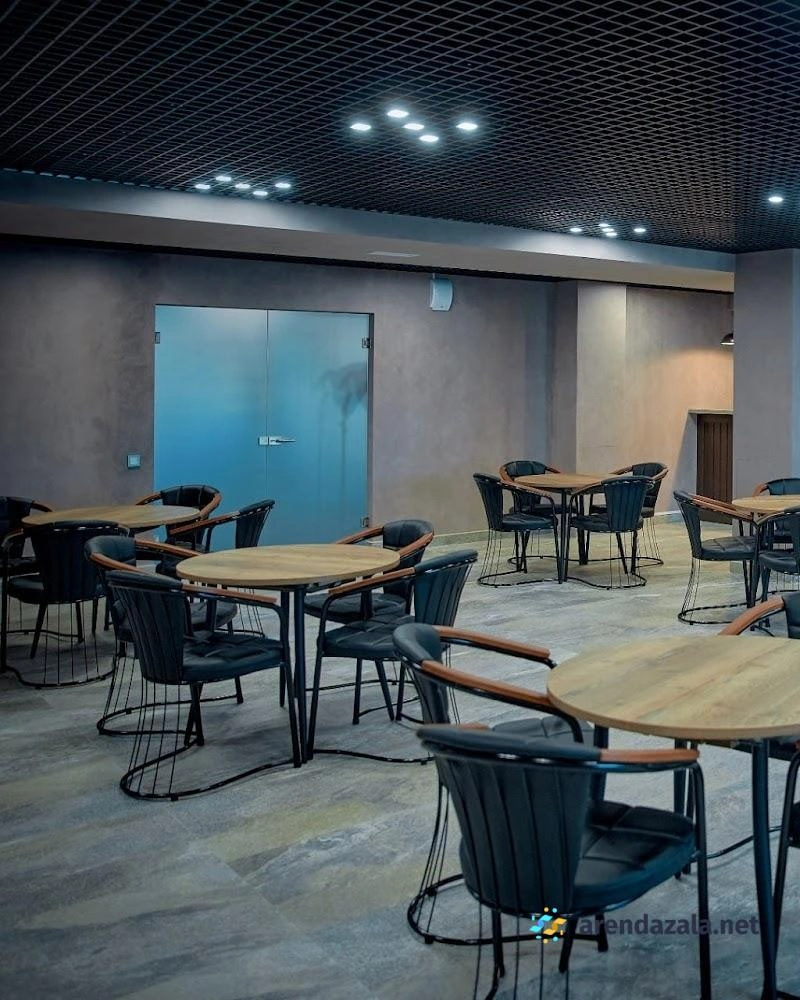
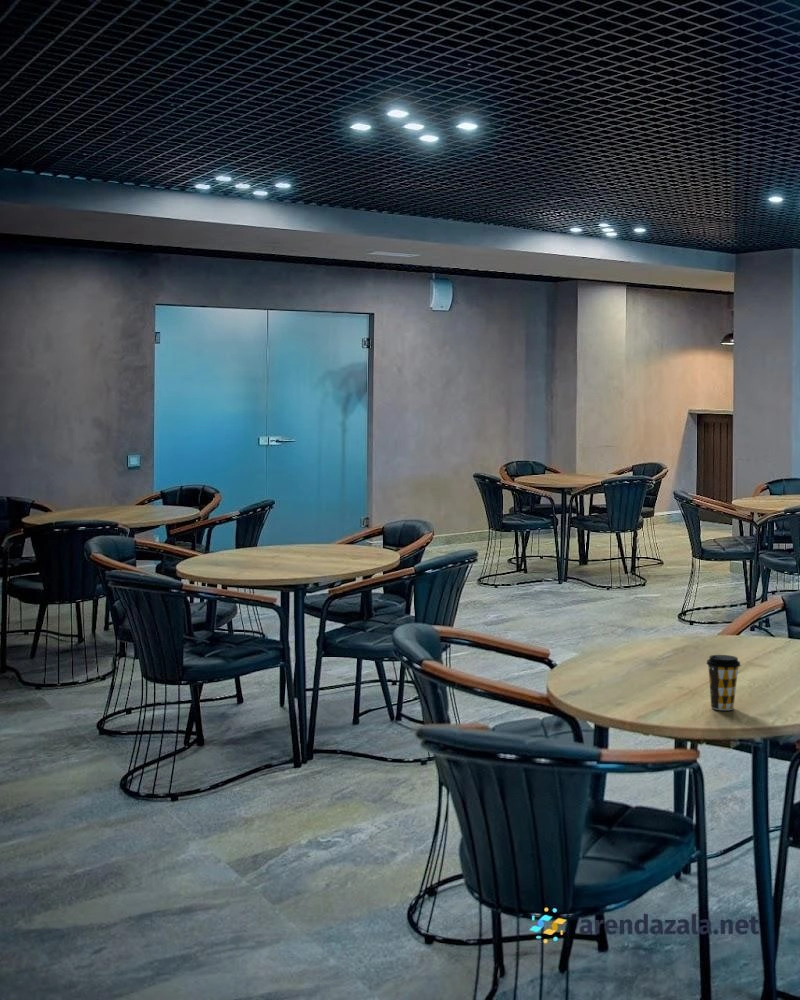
+ coffee cup (723, 682)
